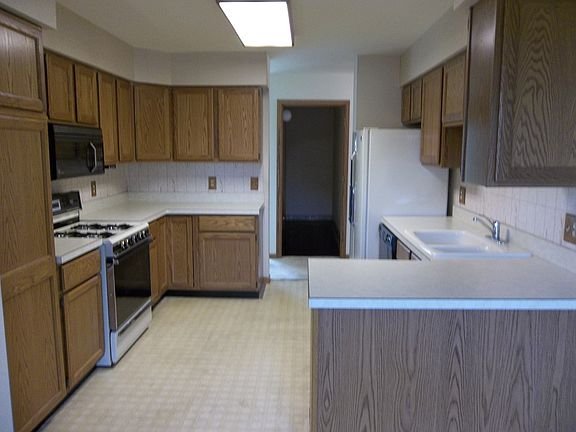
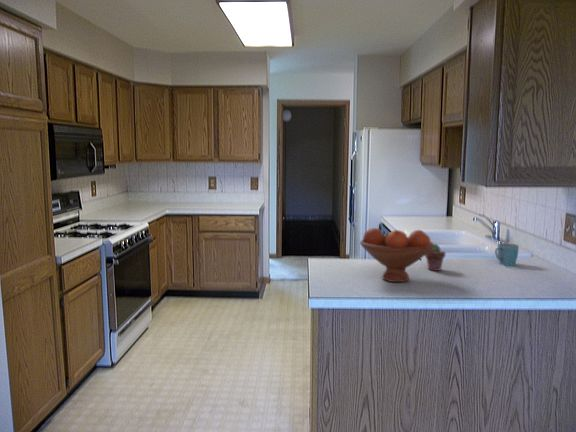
+ potted succulent (434, 256)
+ fruit bowl (396, 253)
+ mug (505, 255)
